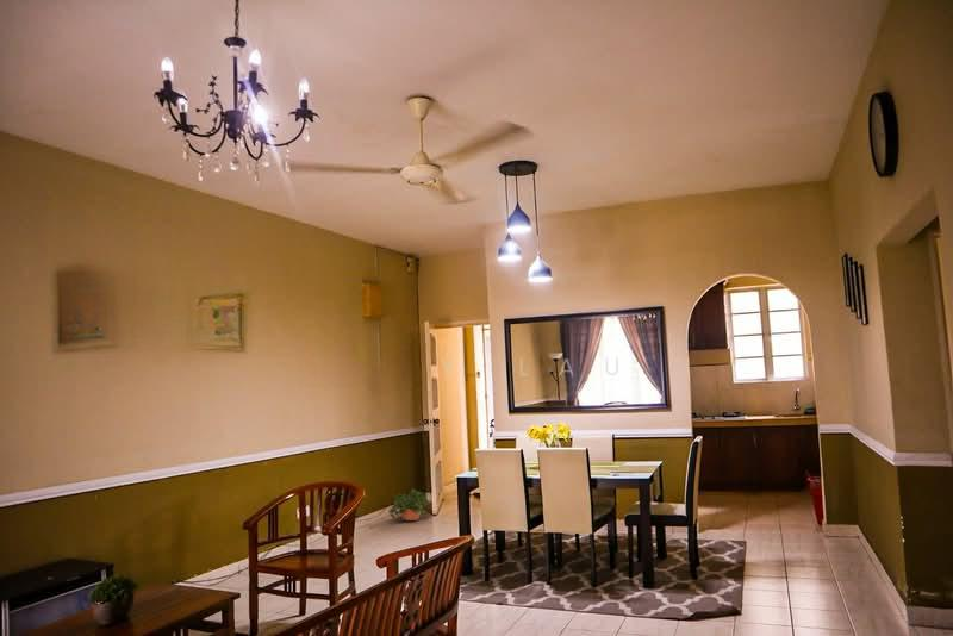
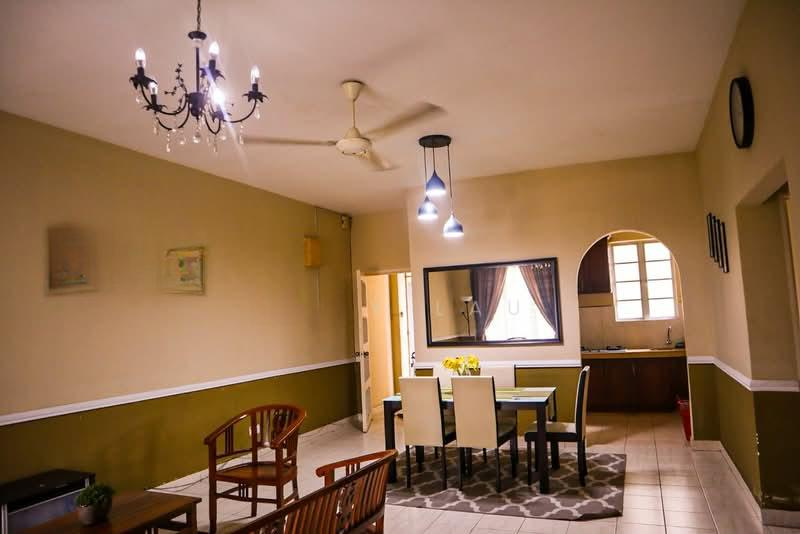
- potted plant (409, 505)
